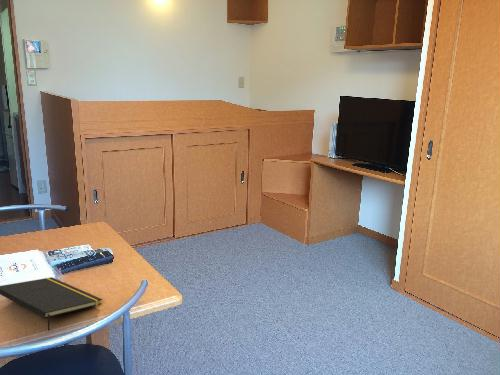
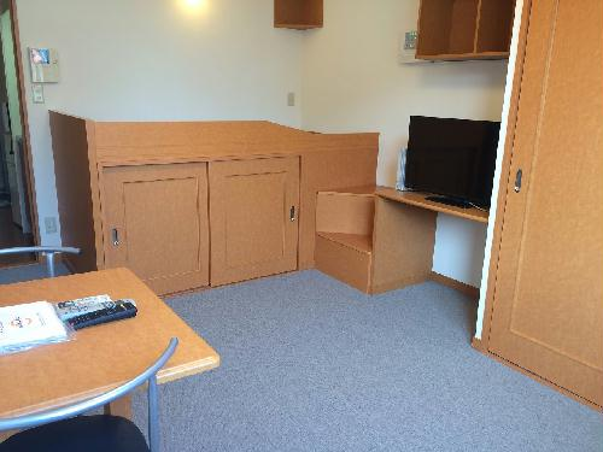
- notepad (48, 295)
